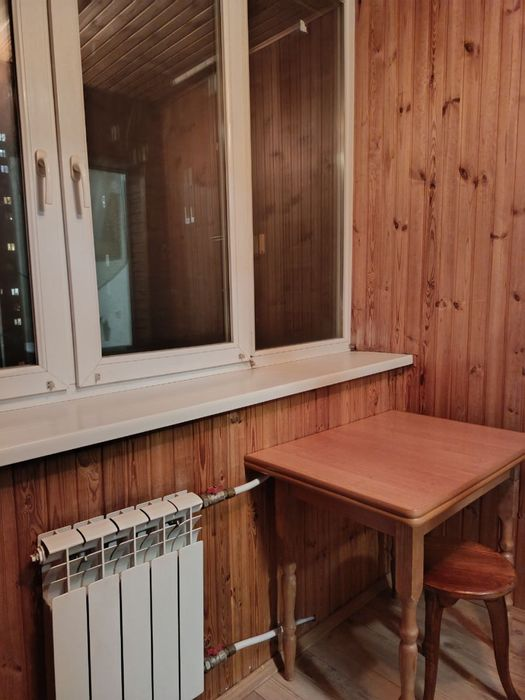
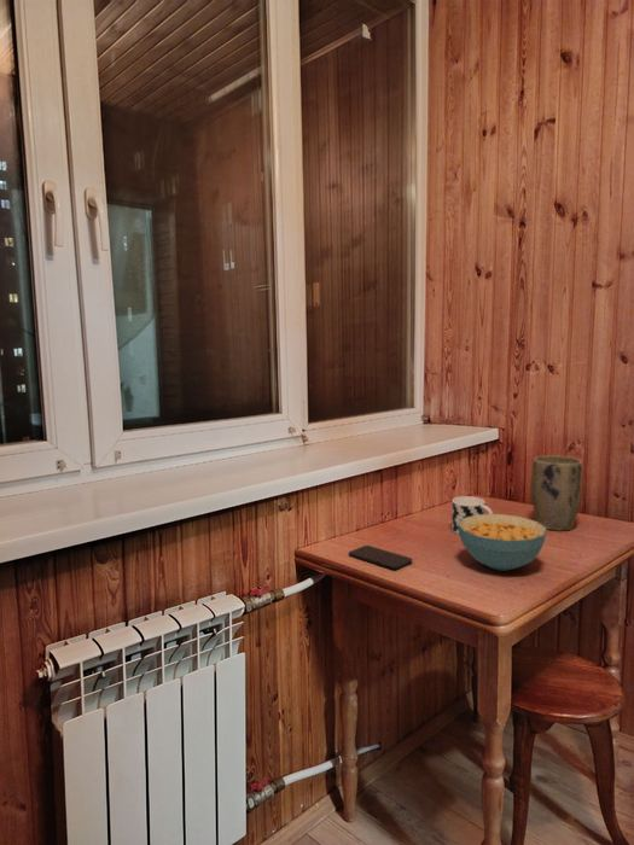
+ cup (471, 515)
+ plant pot (556, 493)
+ cereal bowl (500, 546)
+ smartphone (379, 556)
